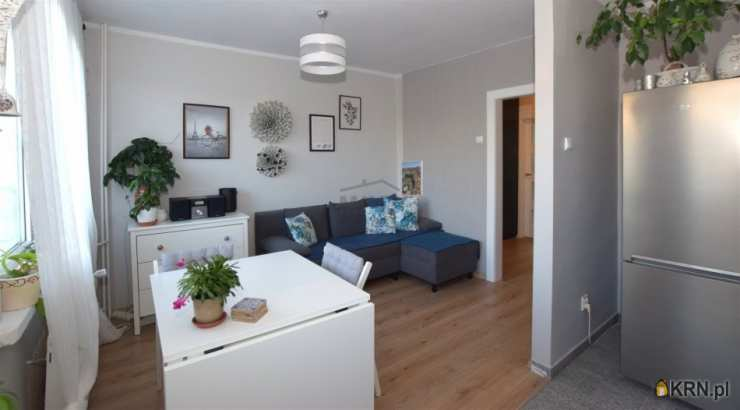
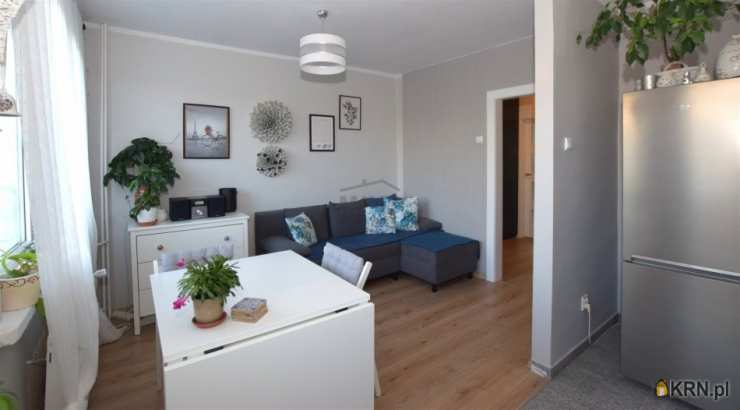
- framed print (411, 178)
